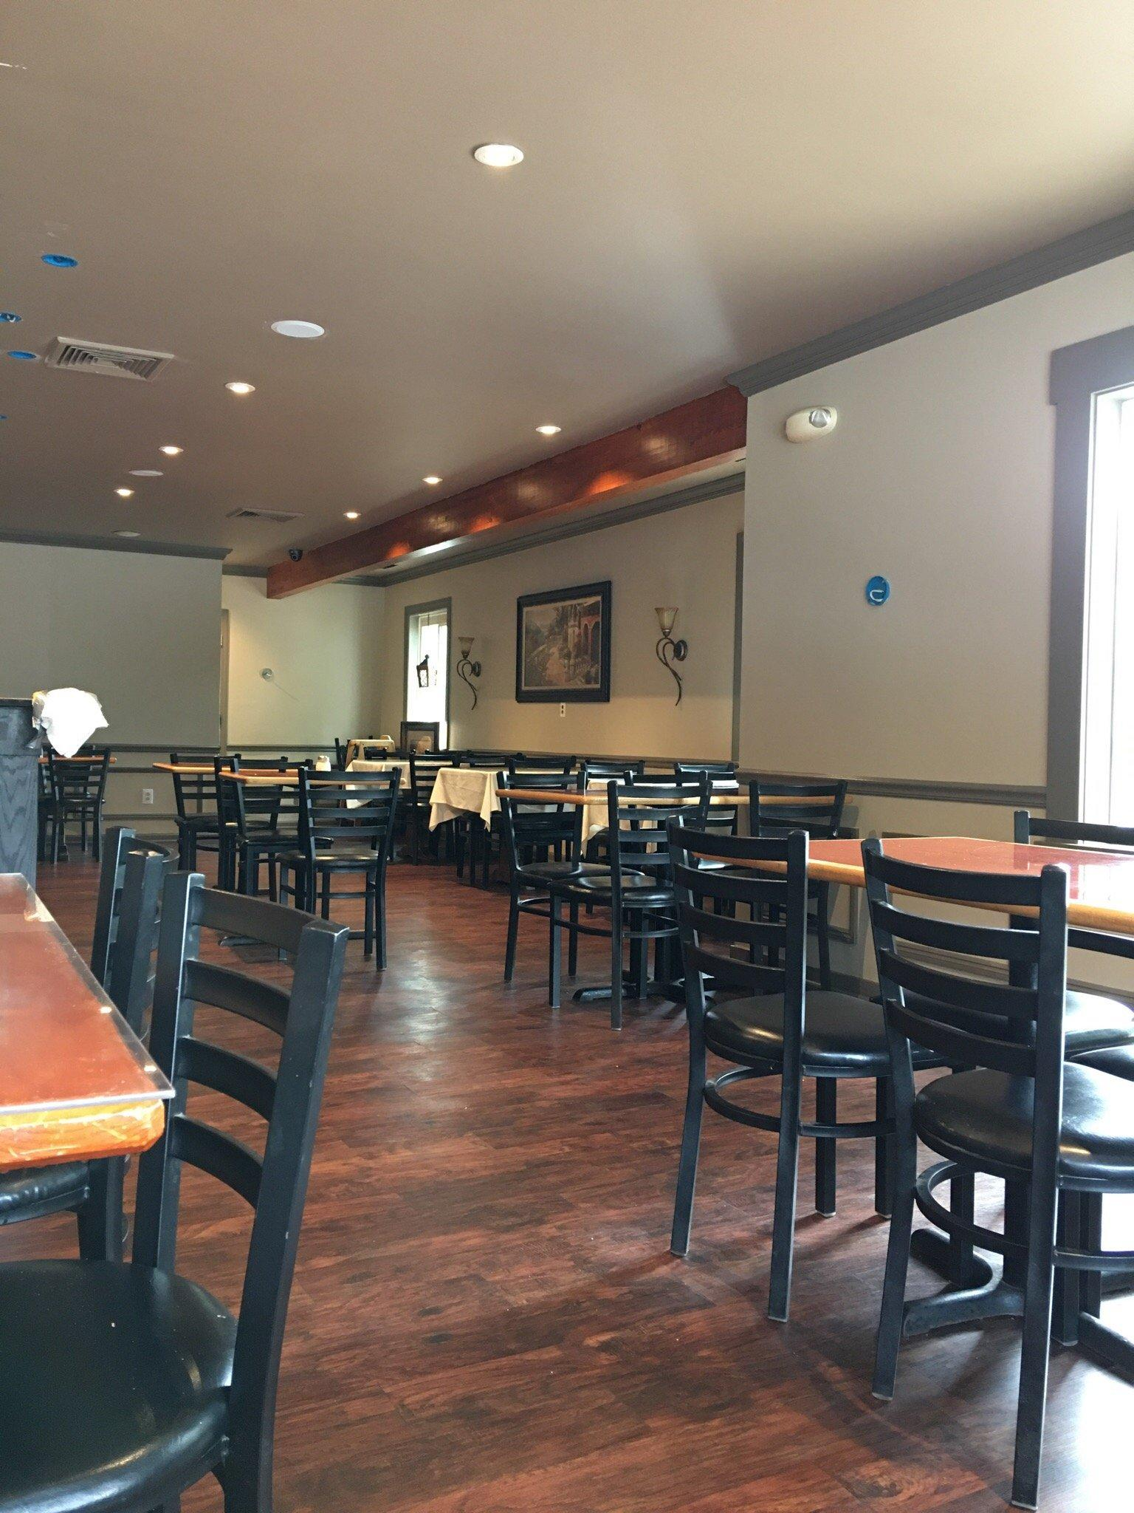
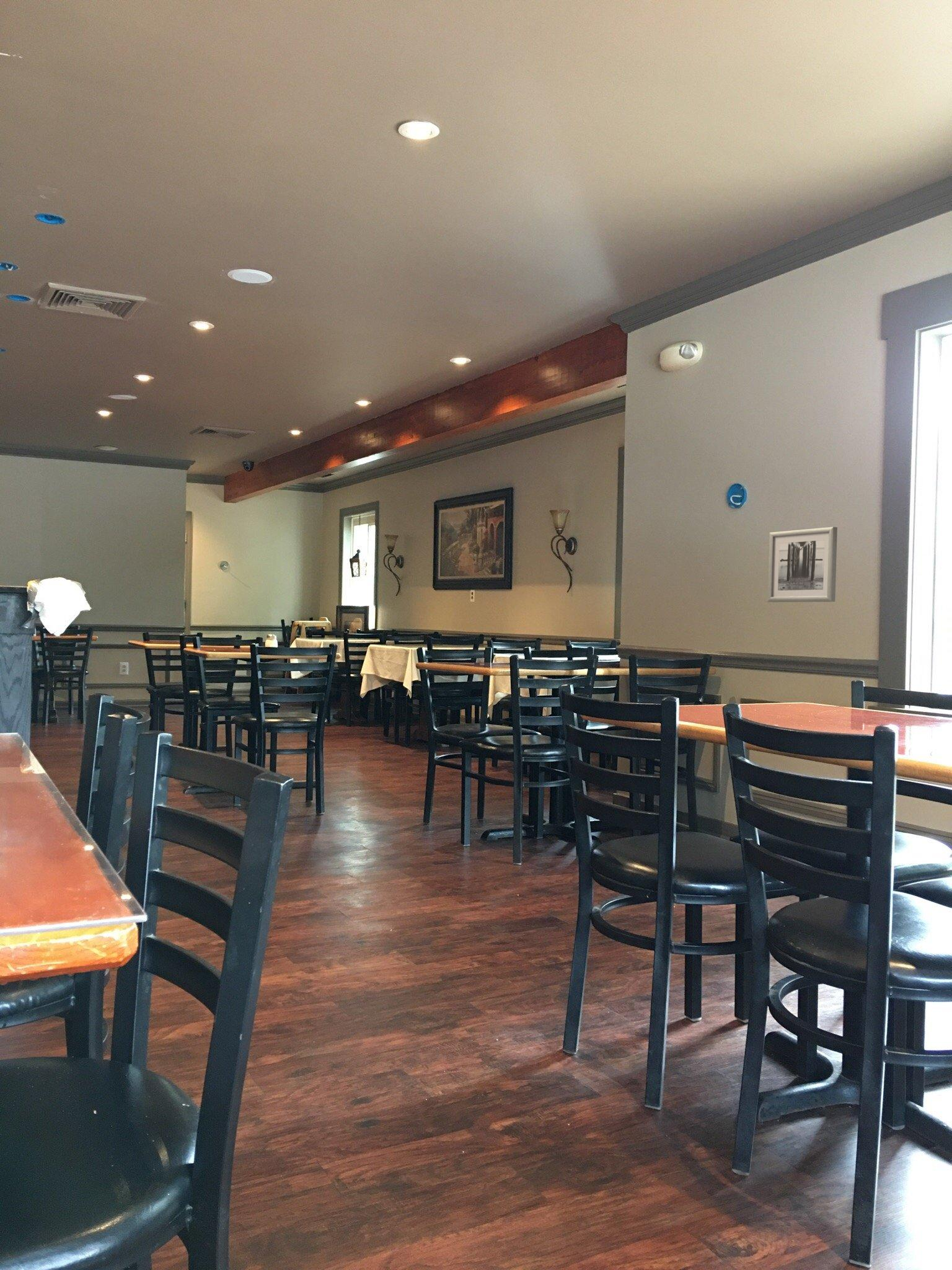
+ wall art (801, 566)
